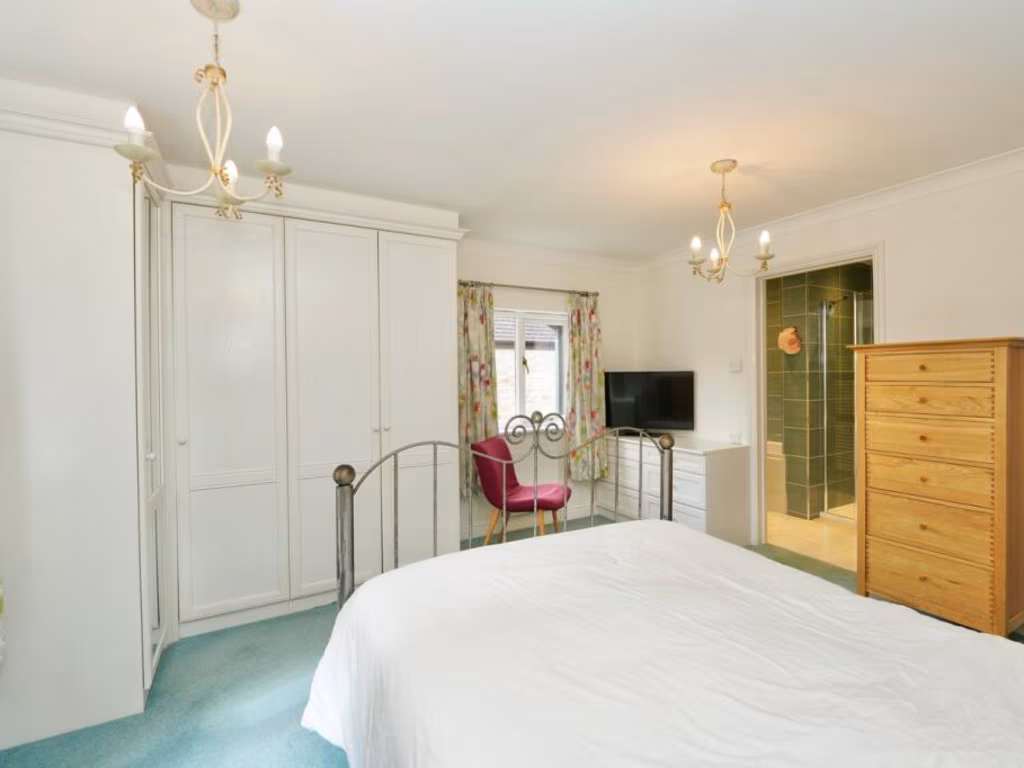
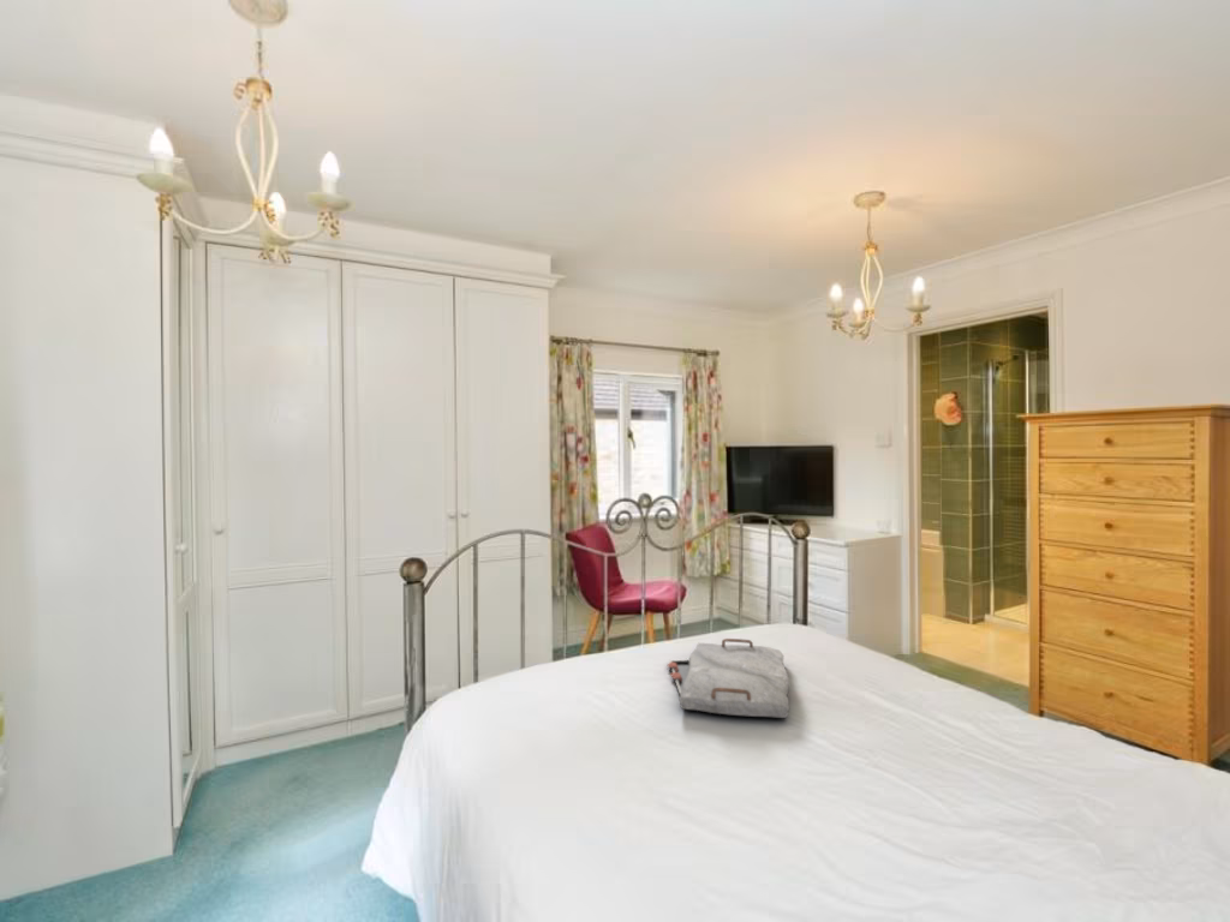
+ serving tray (723, 671)
